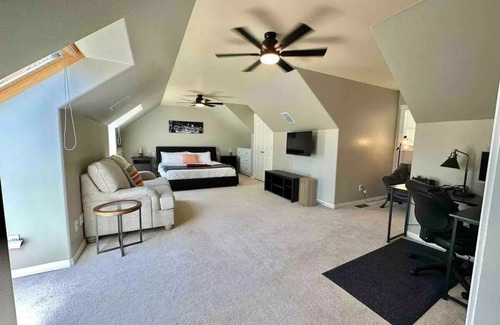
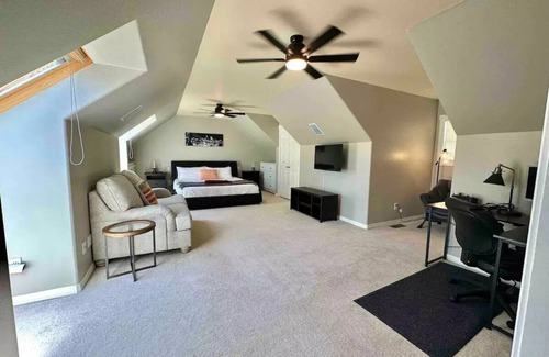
- laundry hamper (308, 189)
